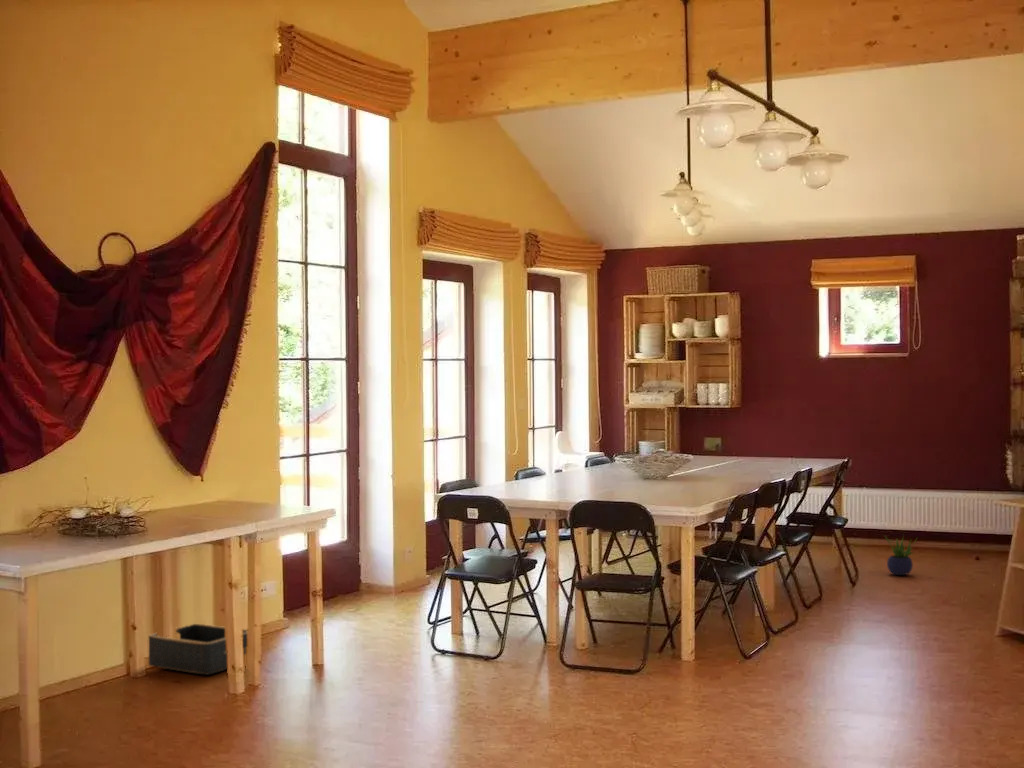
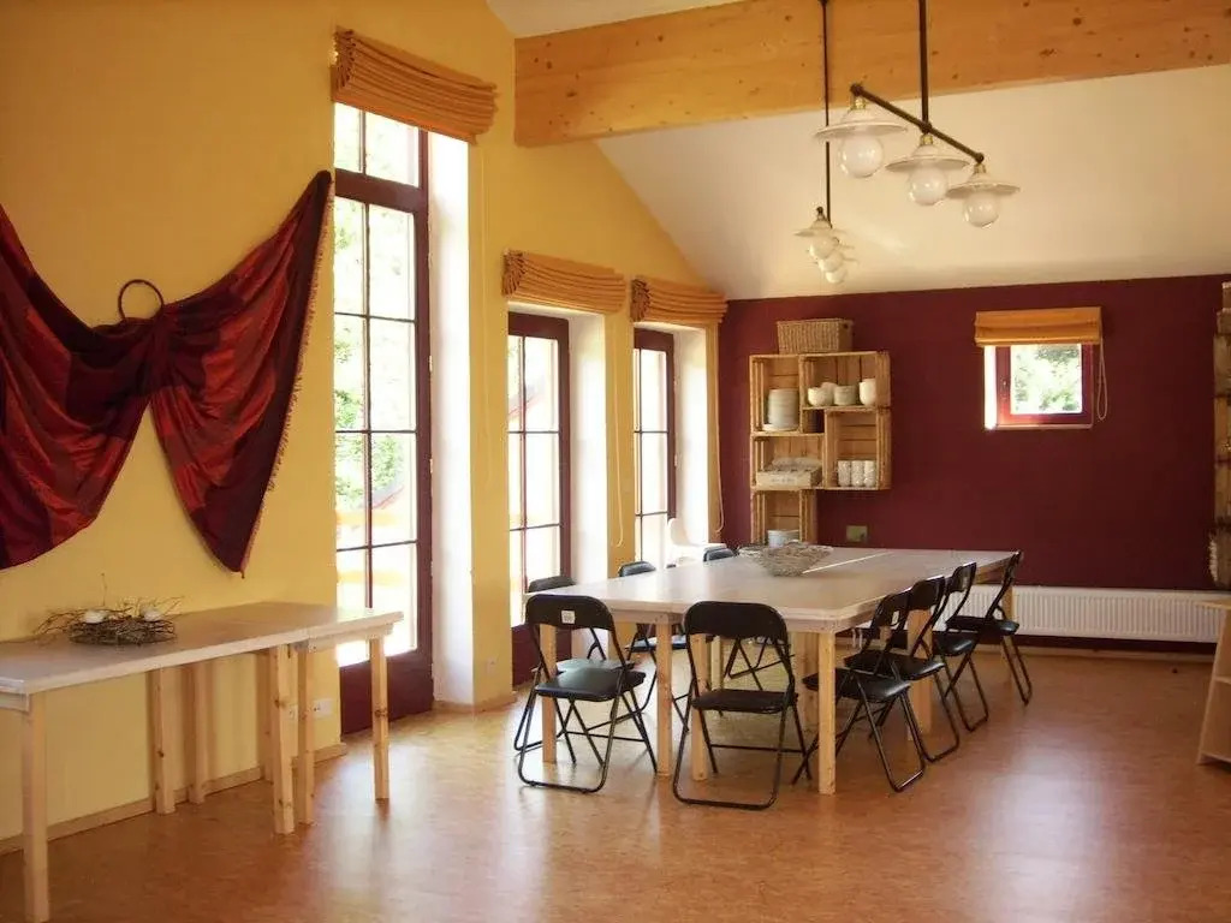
- potted plant (902, 554)
- basket (200, 648)
